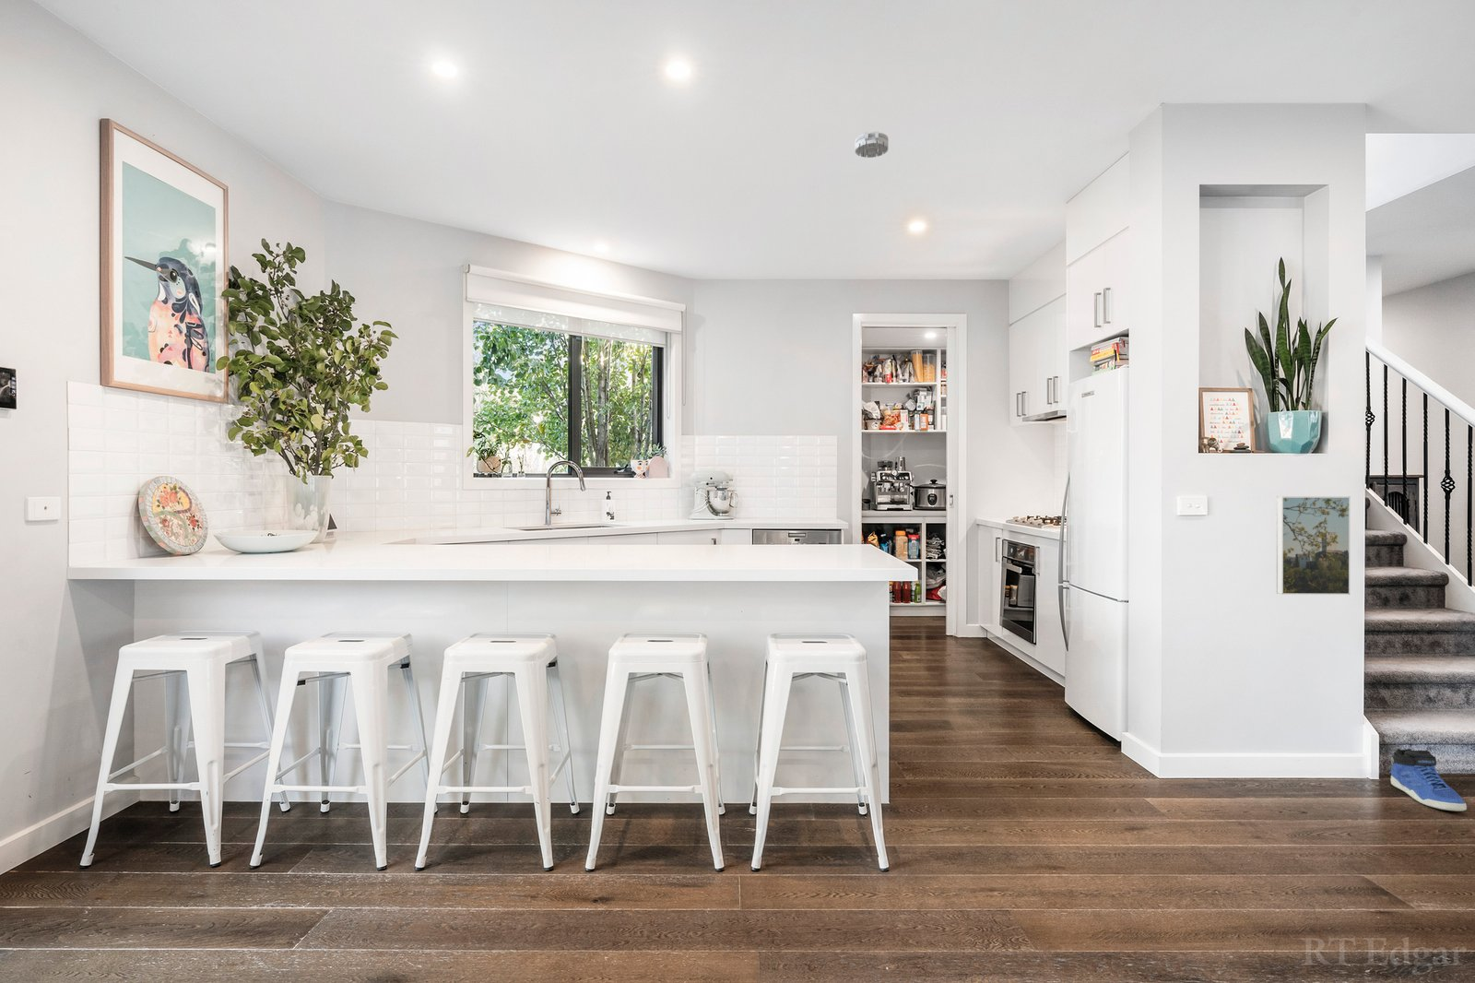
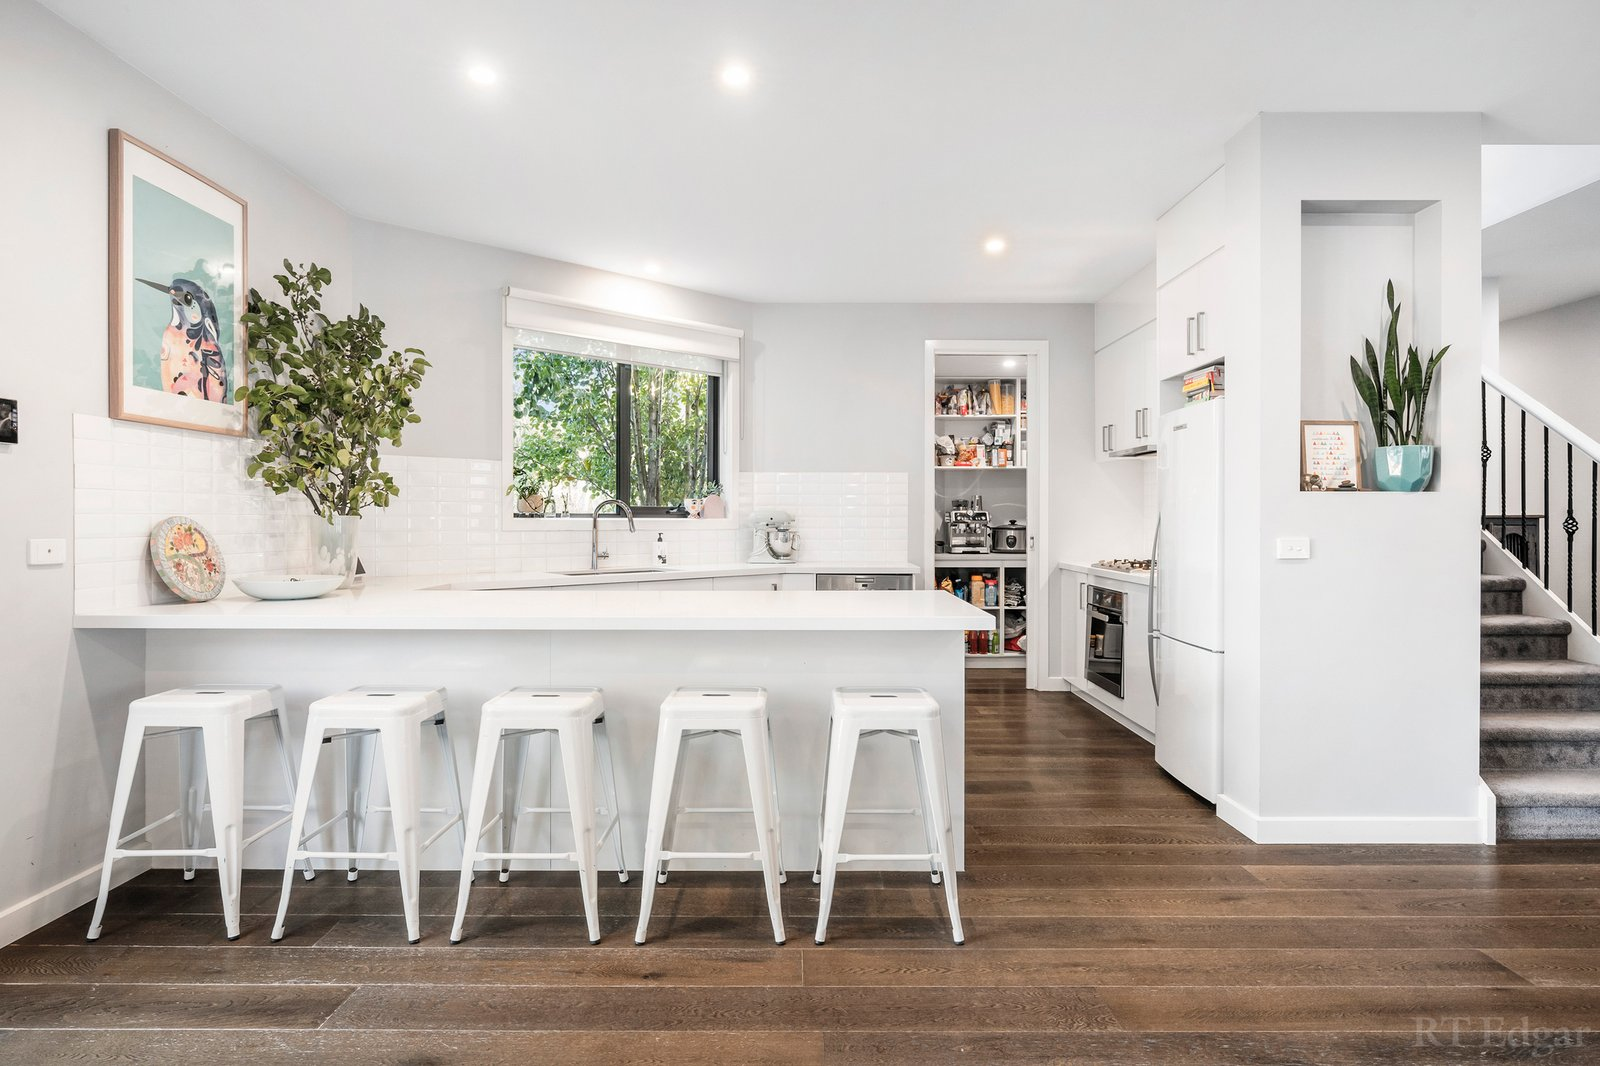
- sneaker (1426, 776)
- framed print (1313, 545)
- smoke detector (871, 144)
